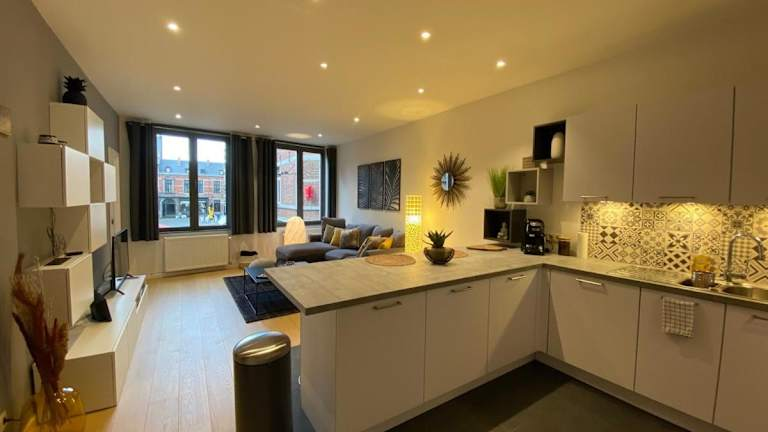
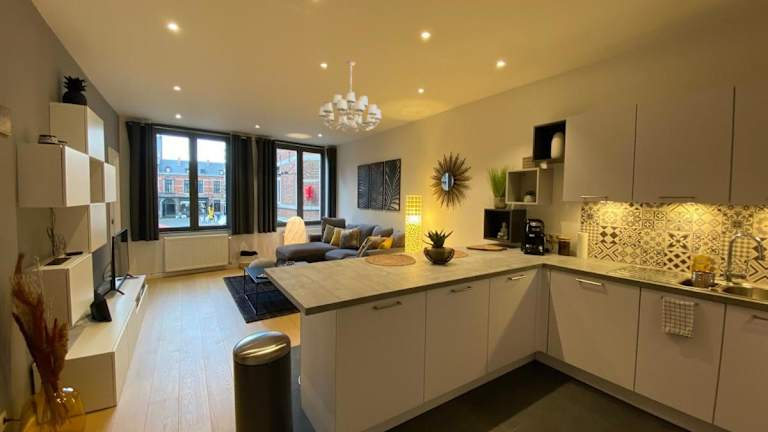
+ chandelier (351, 95)
